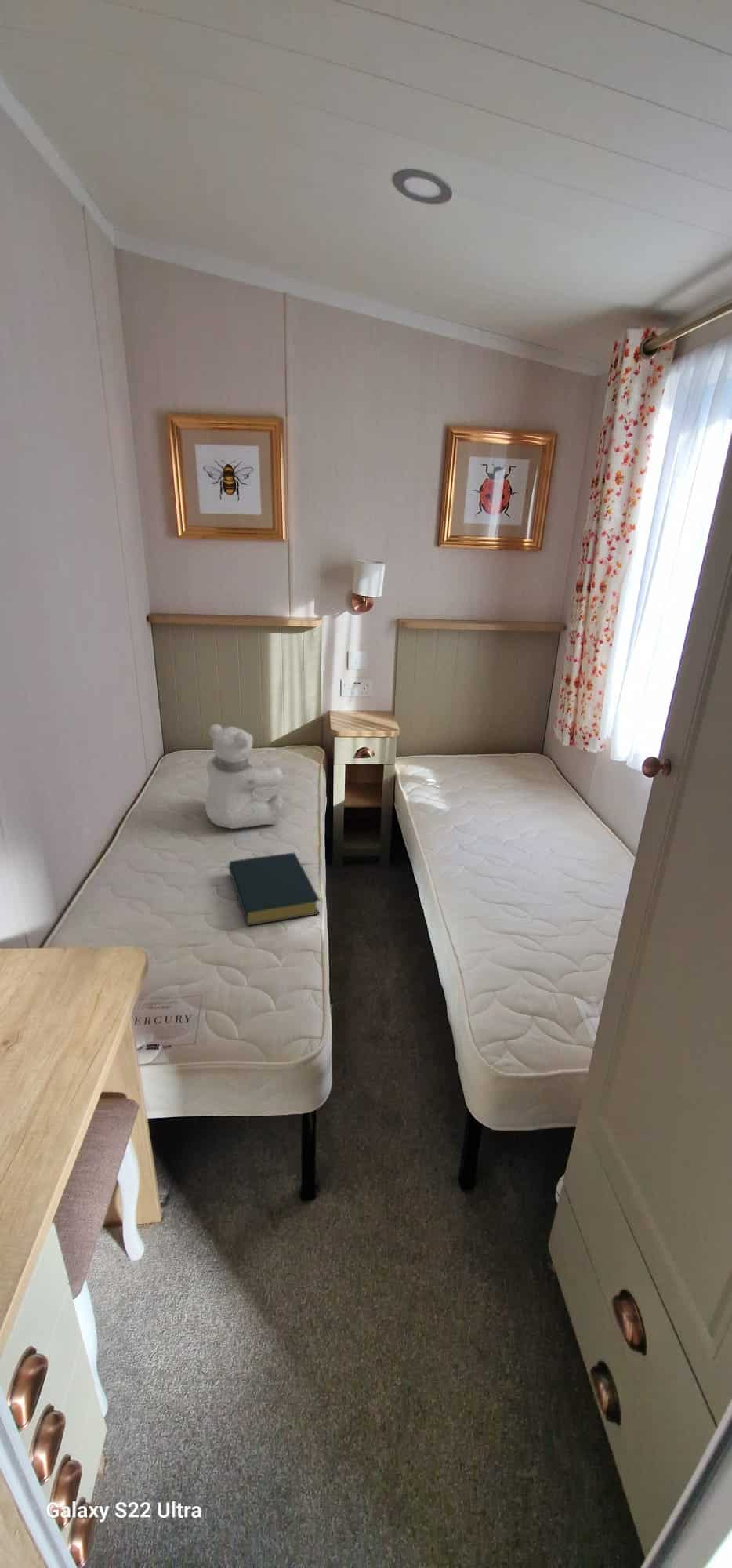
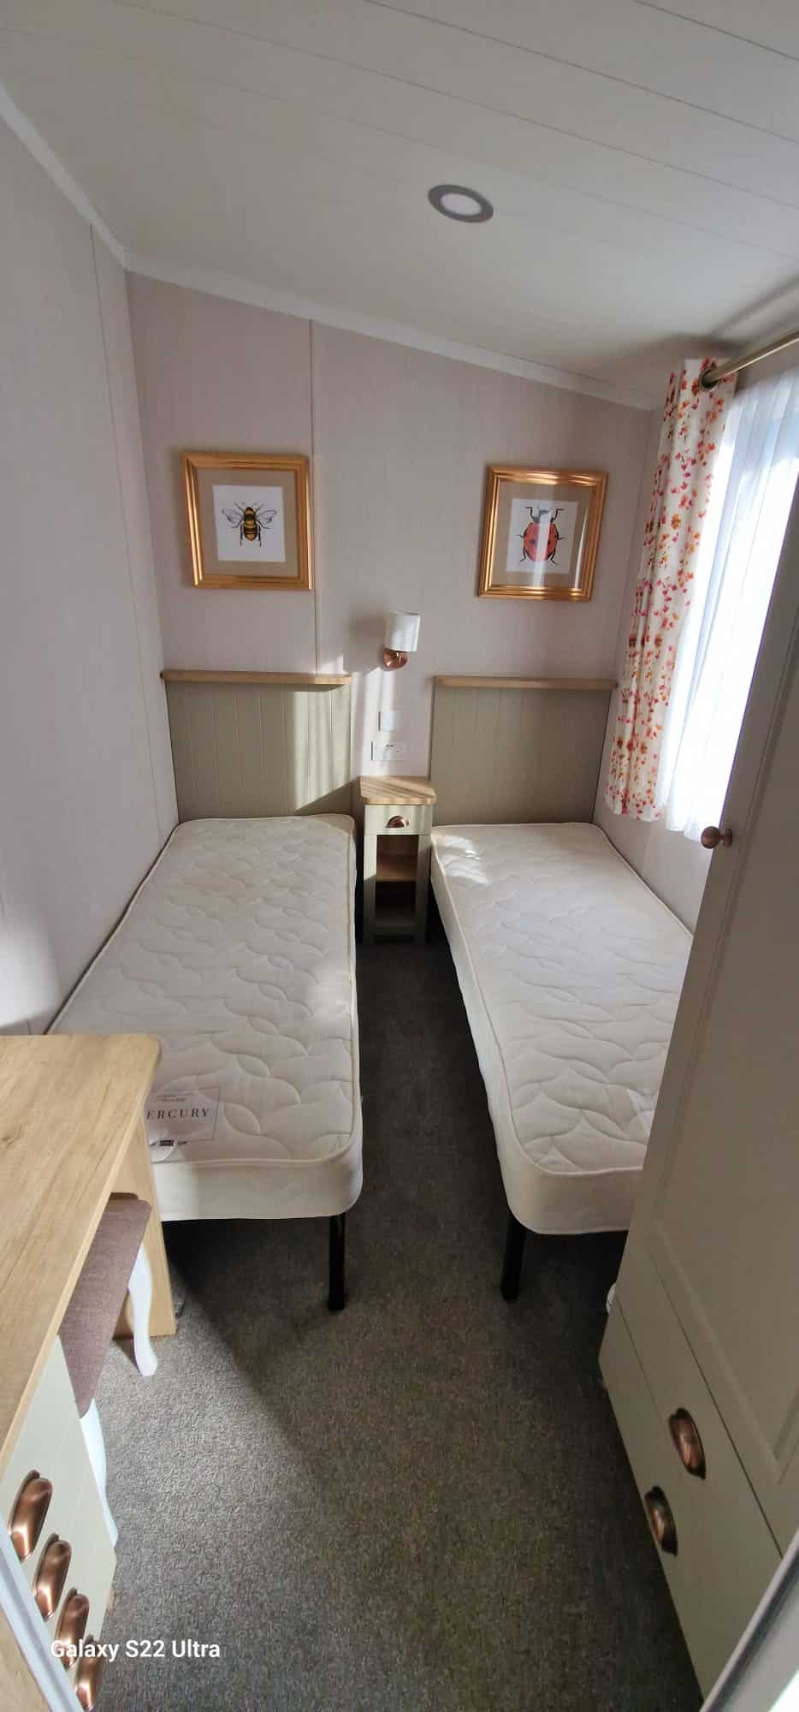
- hardback book (272, 886)
- teddy bear (241, 771)
